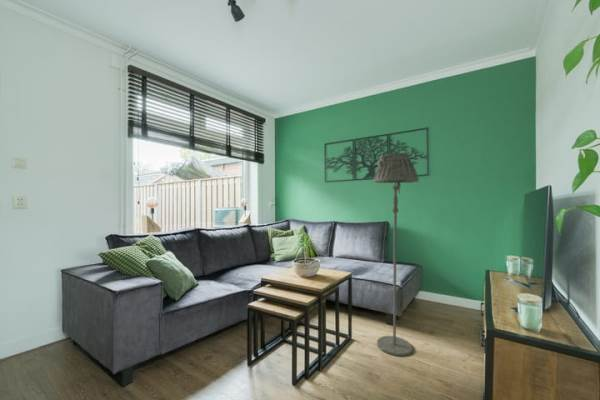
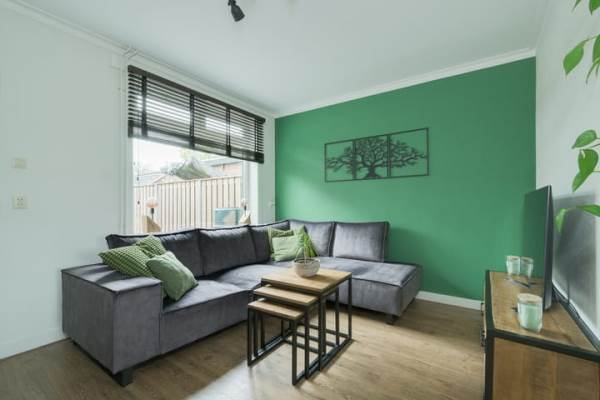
- floor lamp (395, 250)
